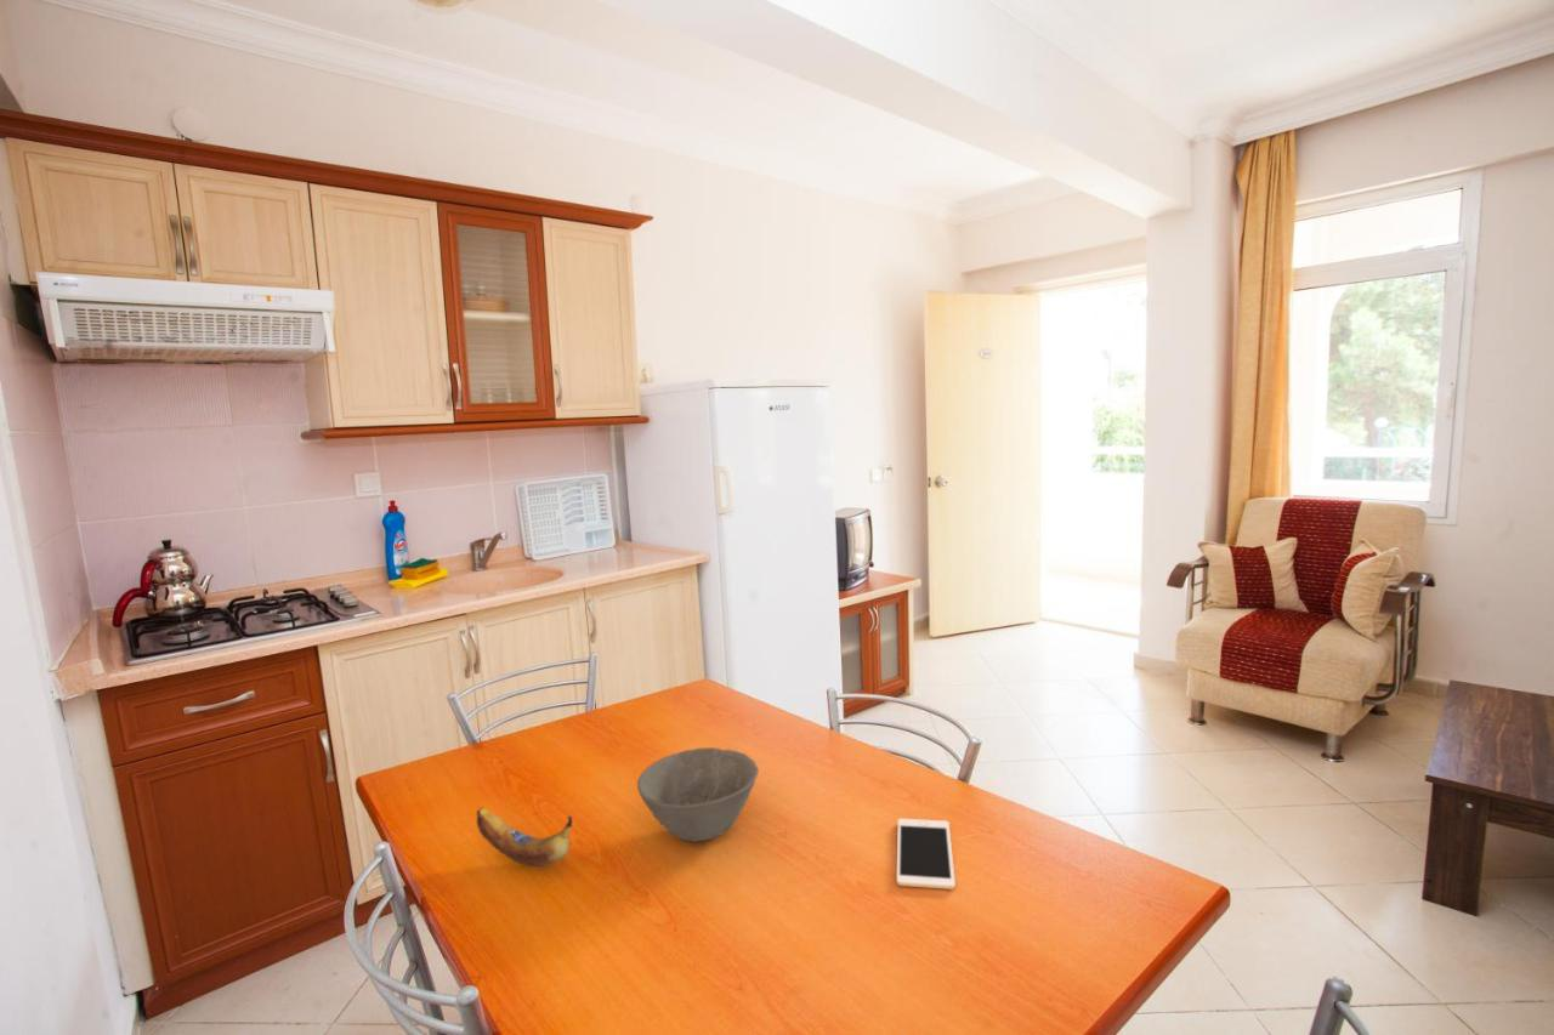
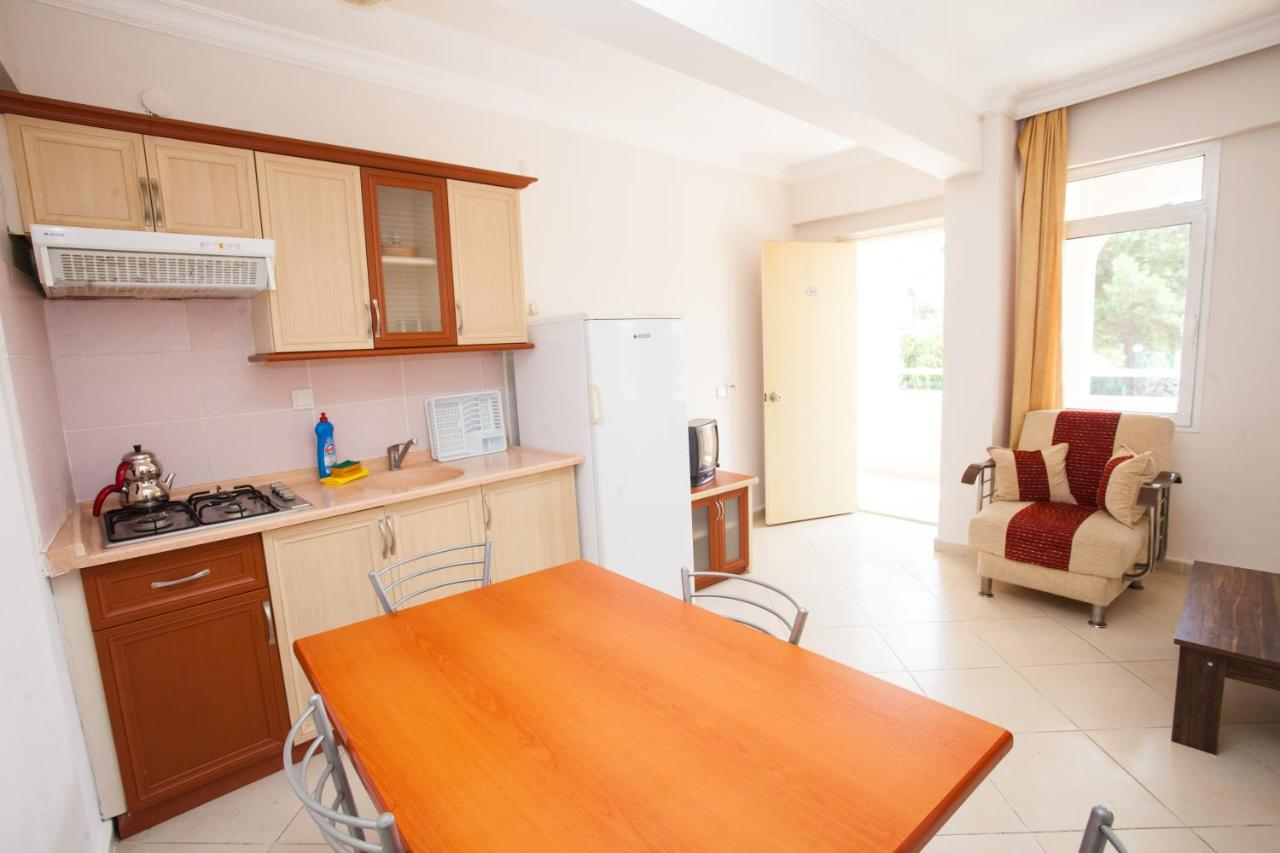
- banana (524, 834)
- bowl (699, 802)
- cell phone (924, 851)
